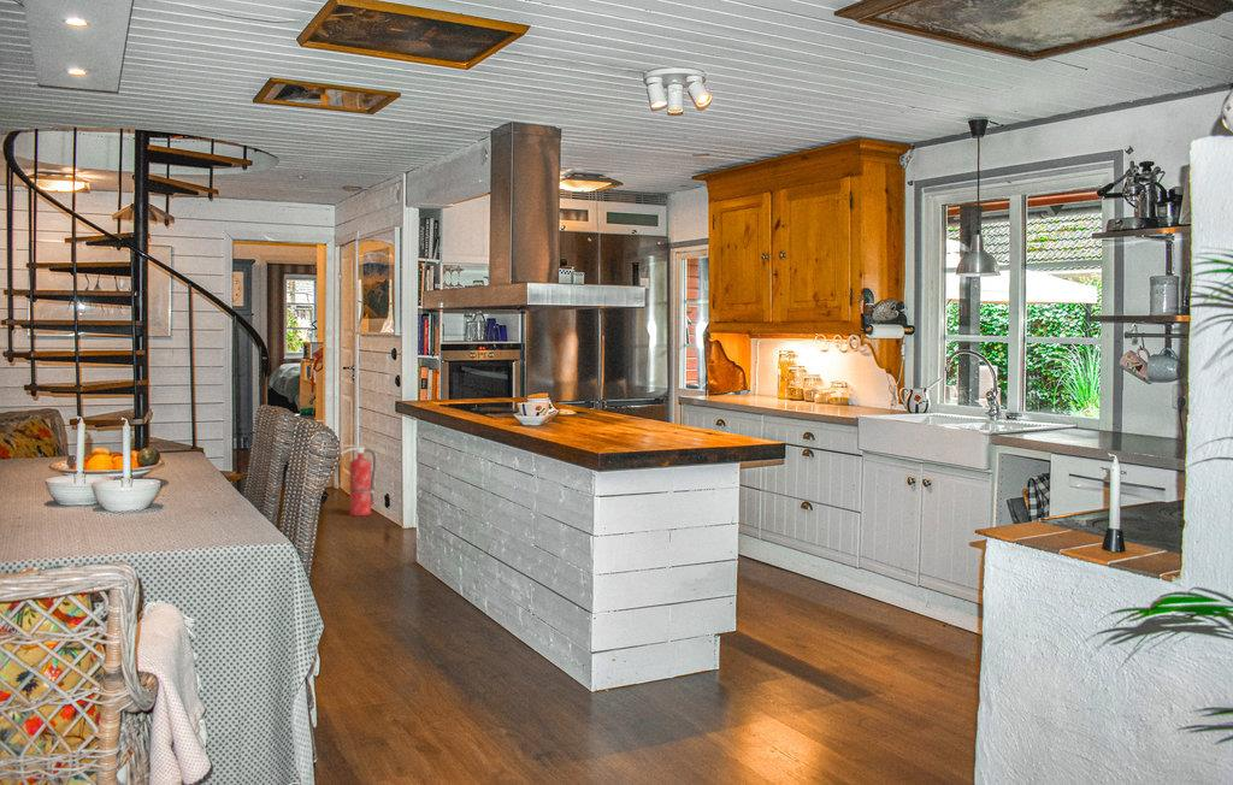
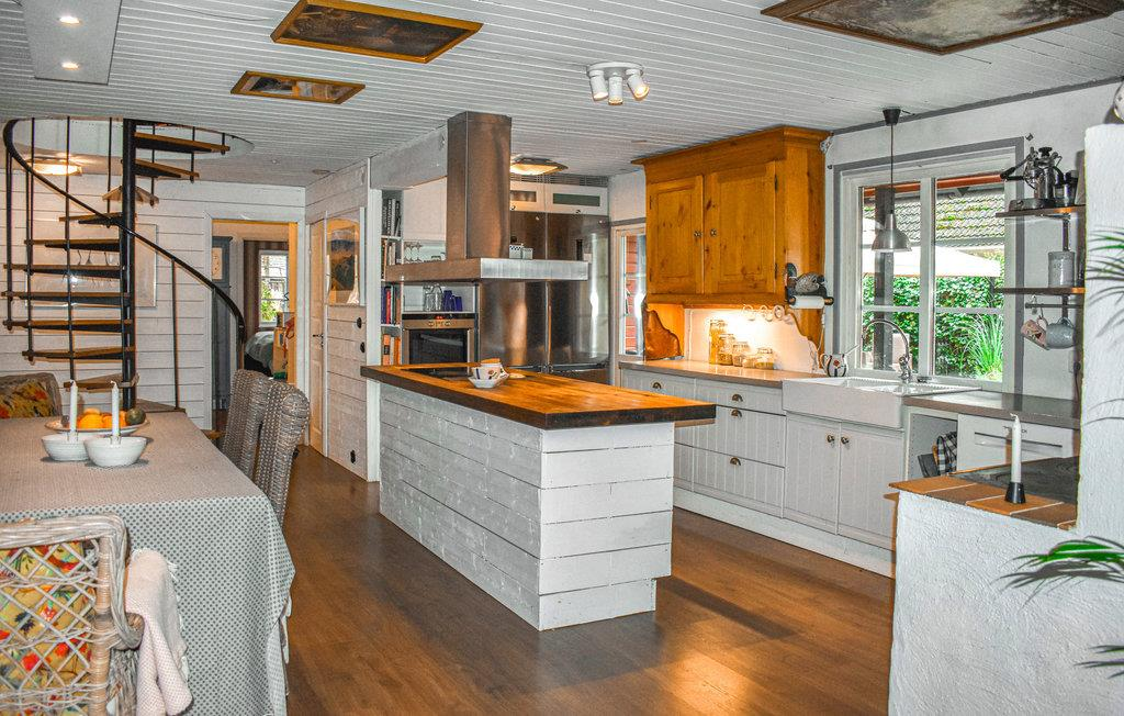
- fire extinguisher (356, 479)
